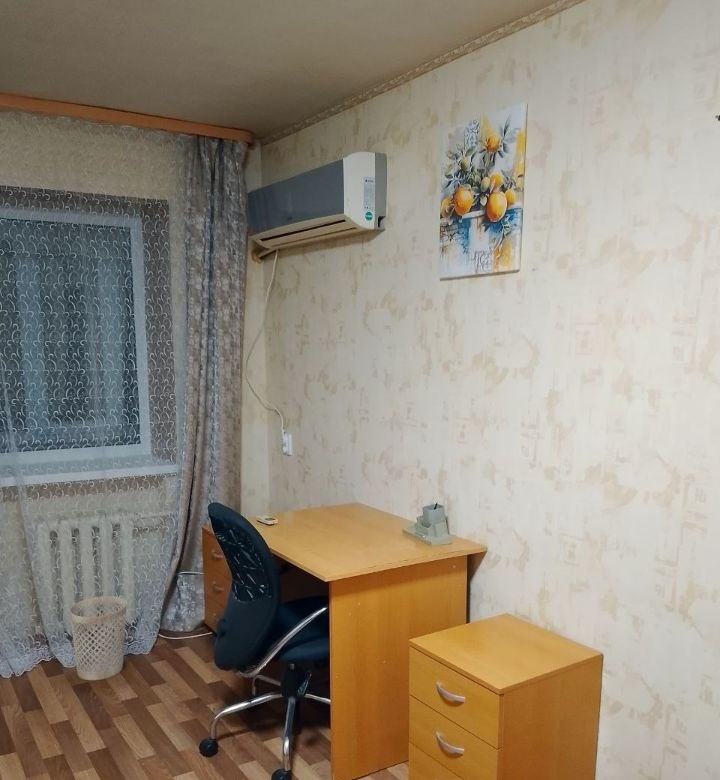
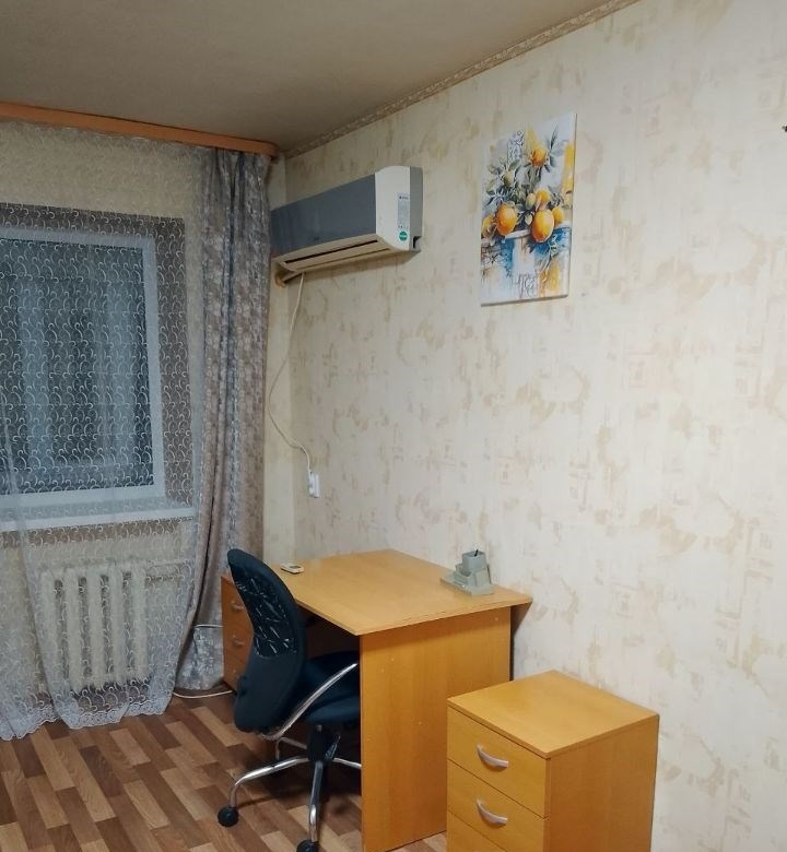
- wastebasket (99, 638)
